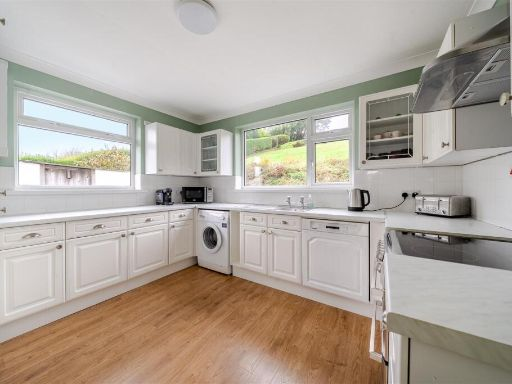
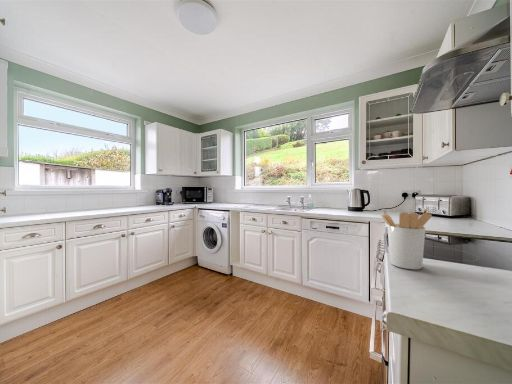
+ utensil holder (408, 237)
